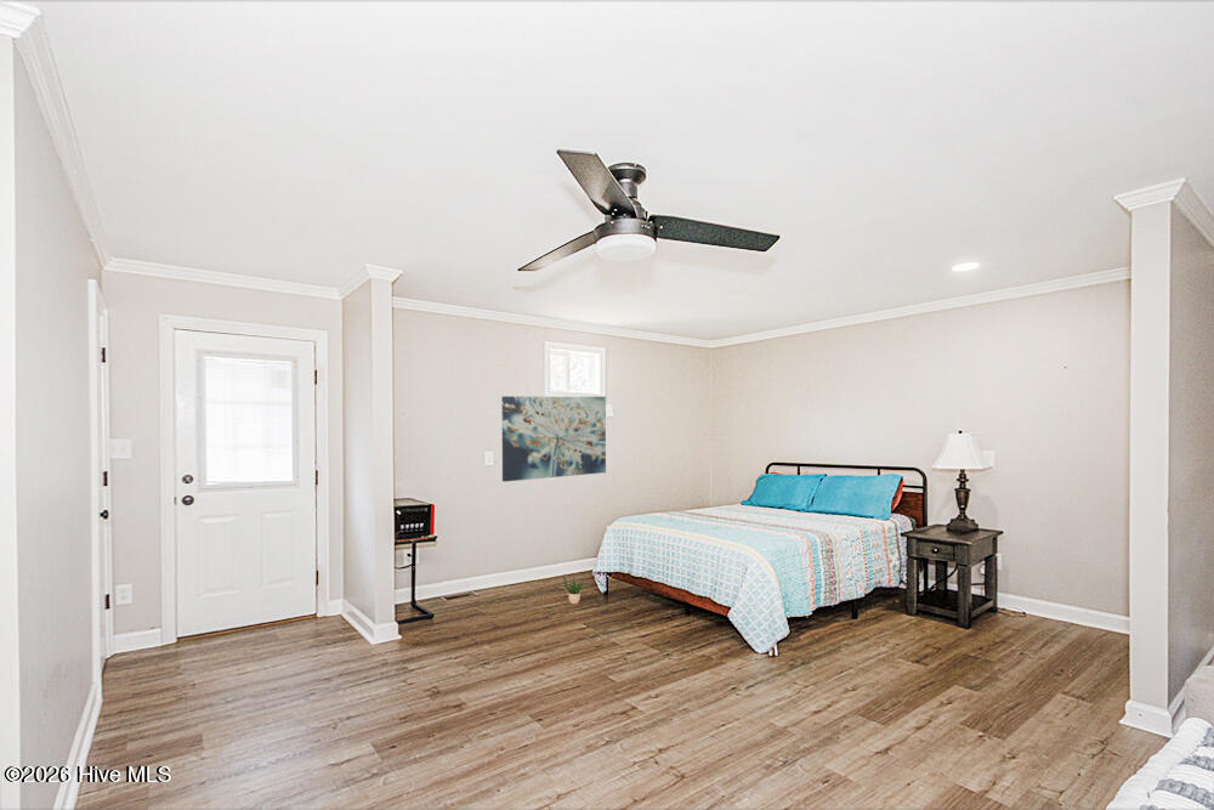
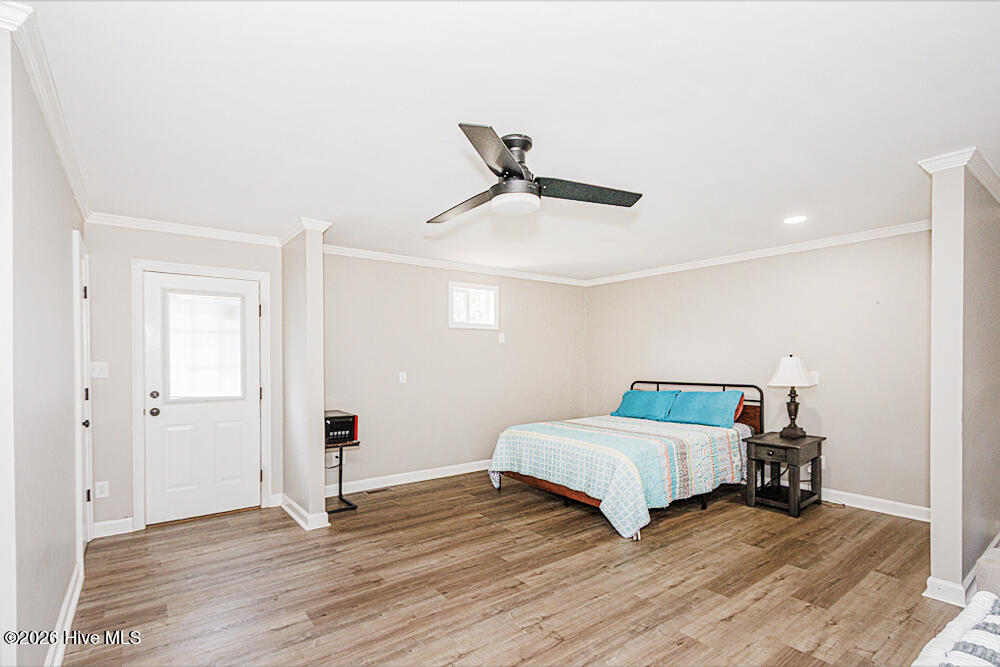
- wall art (556, 436)
- potted plant (573, 587)
